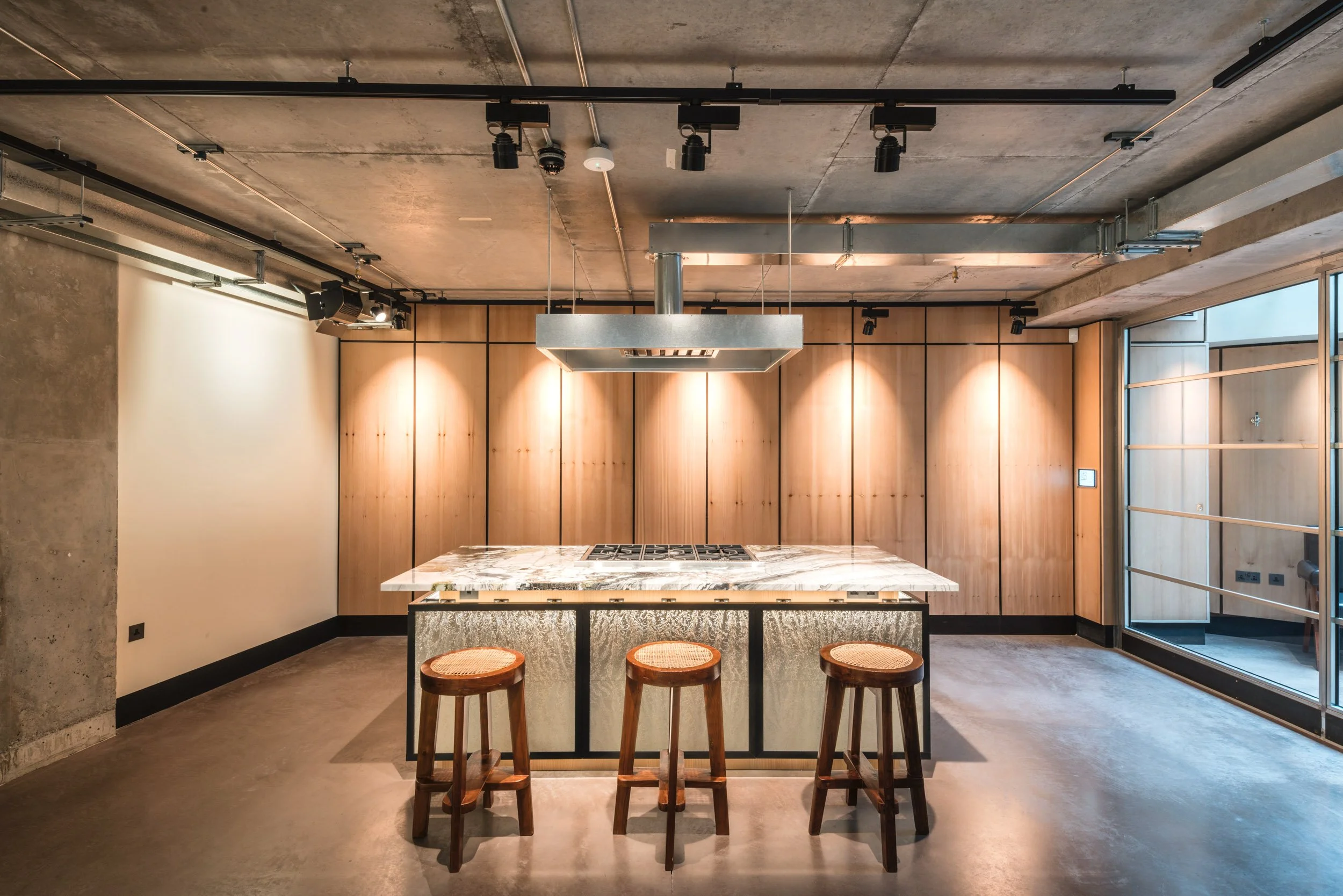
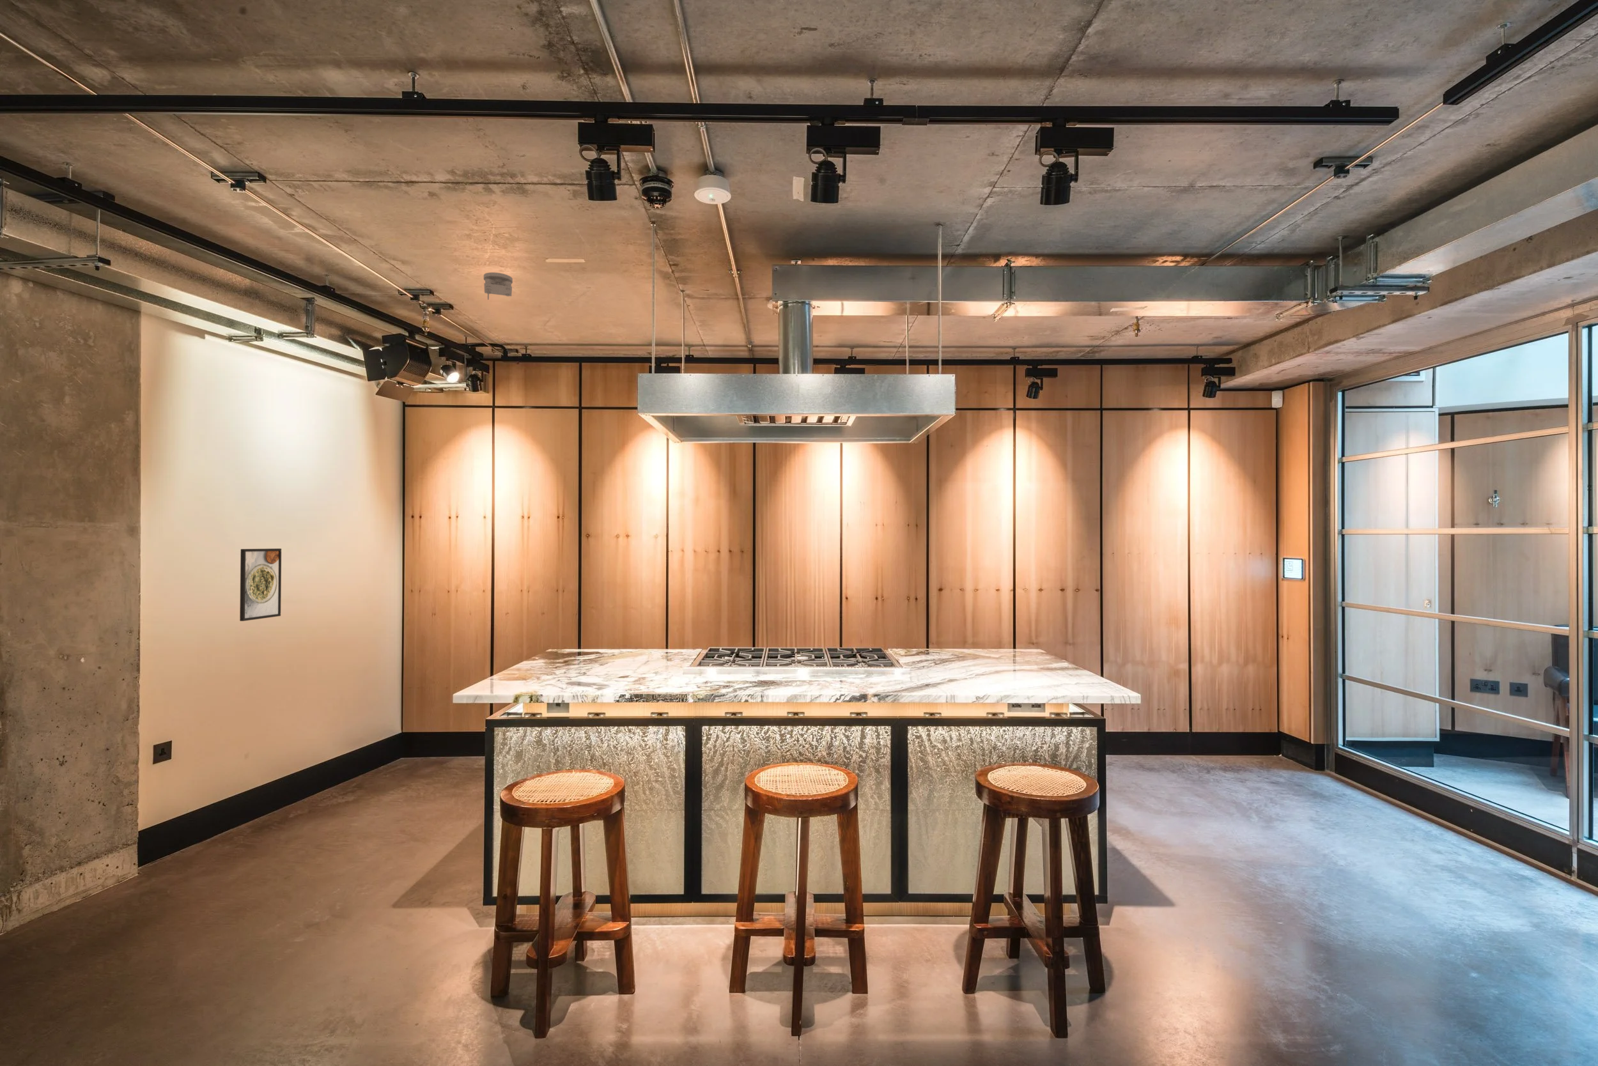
+ smoke detector (497, 288)
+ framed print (261, 583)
